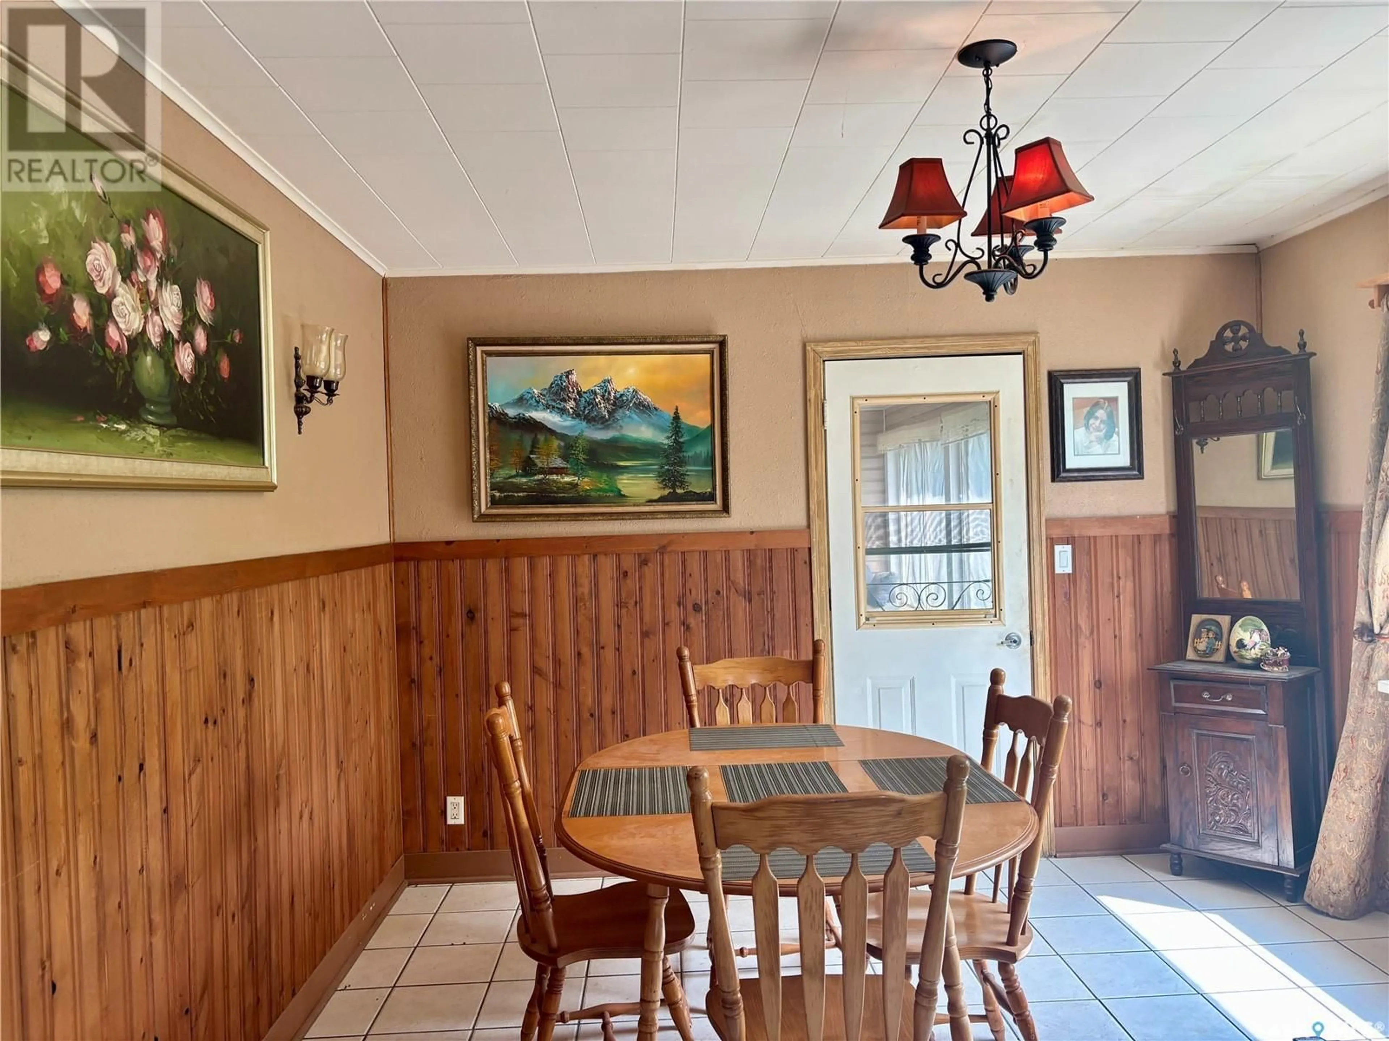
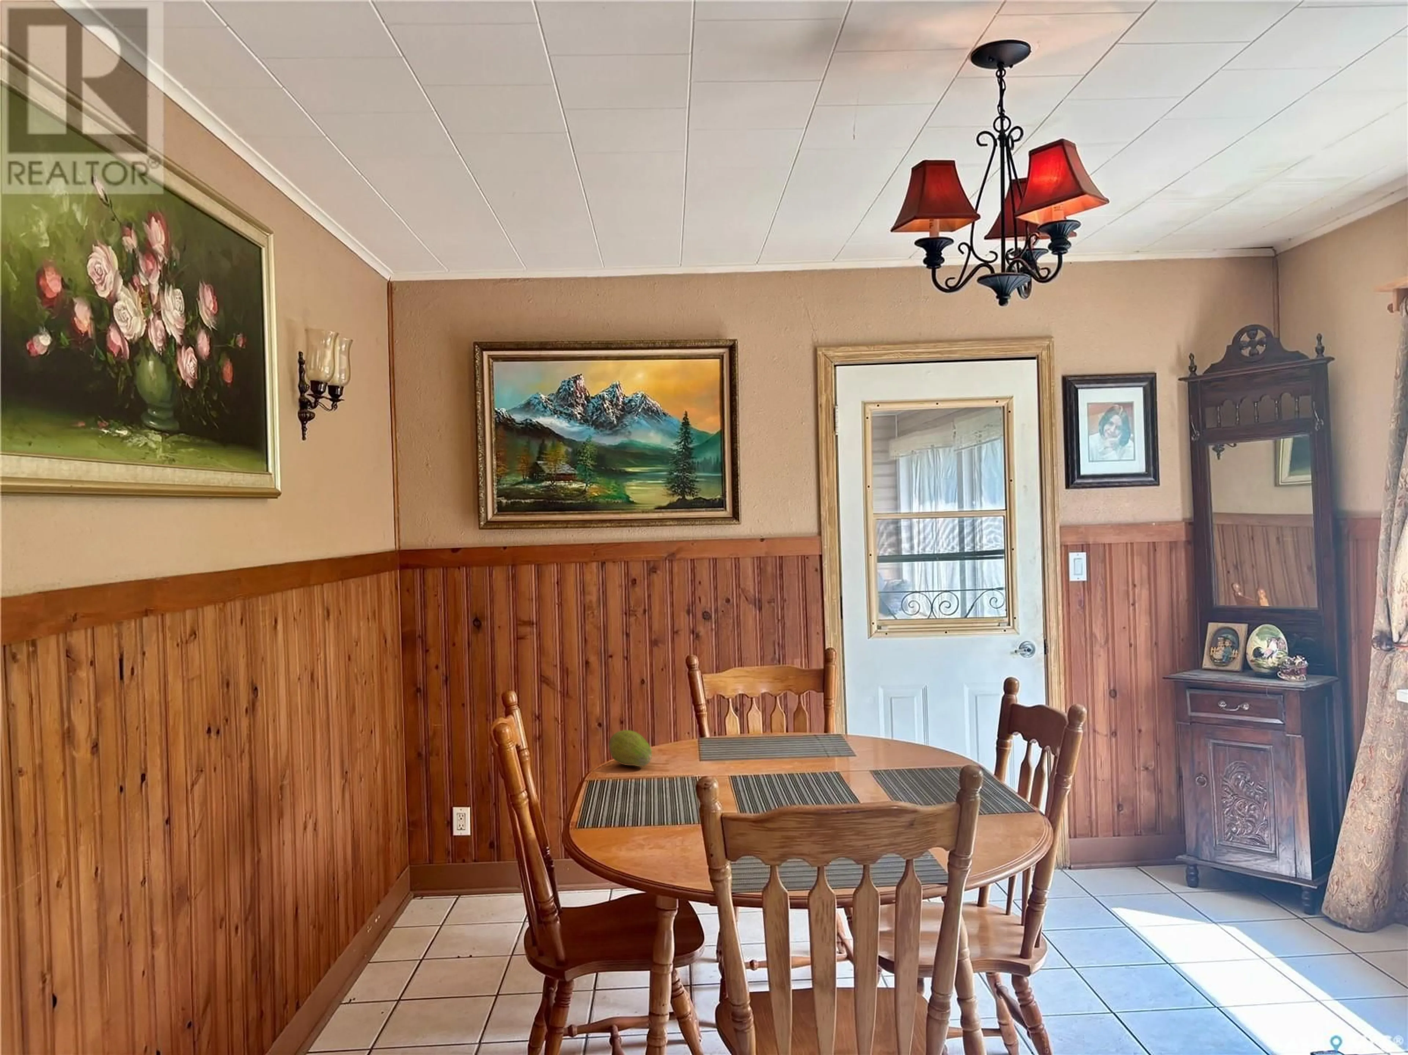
+ fruit (632, 748)
